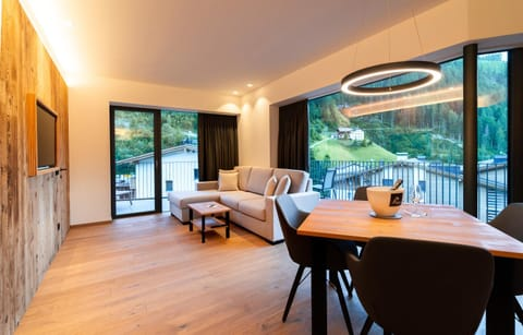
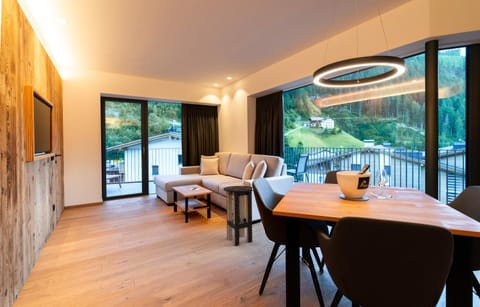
+ bar stool (239, 214)
